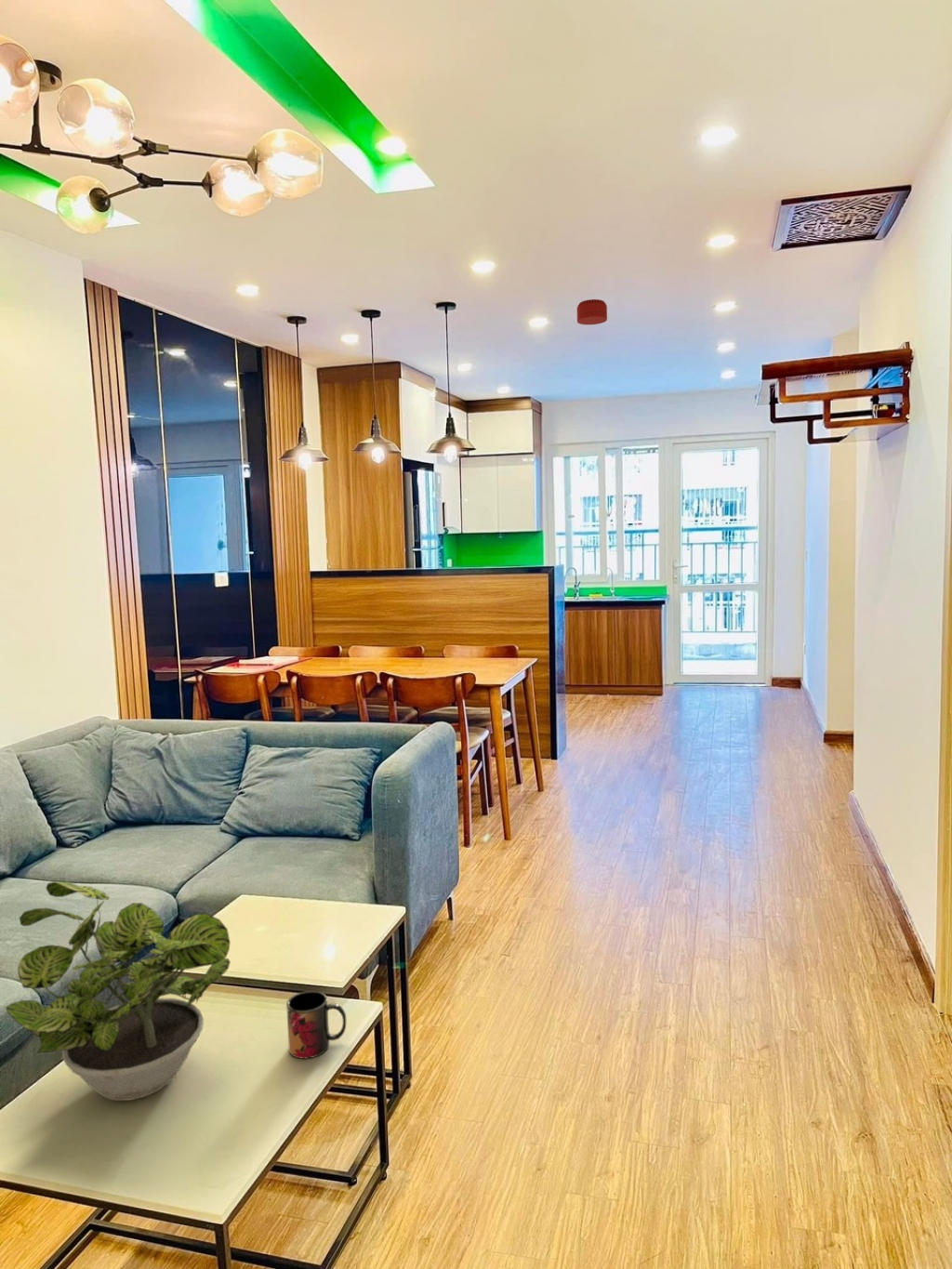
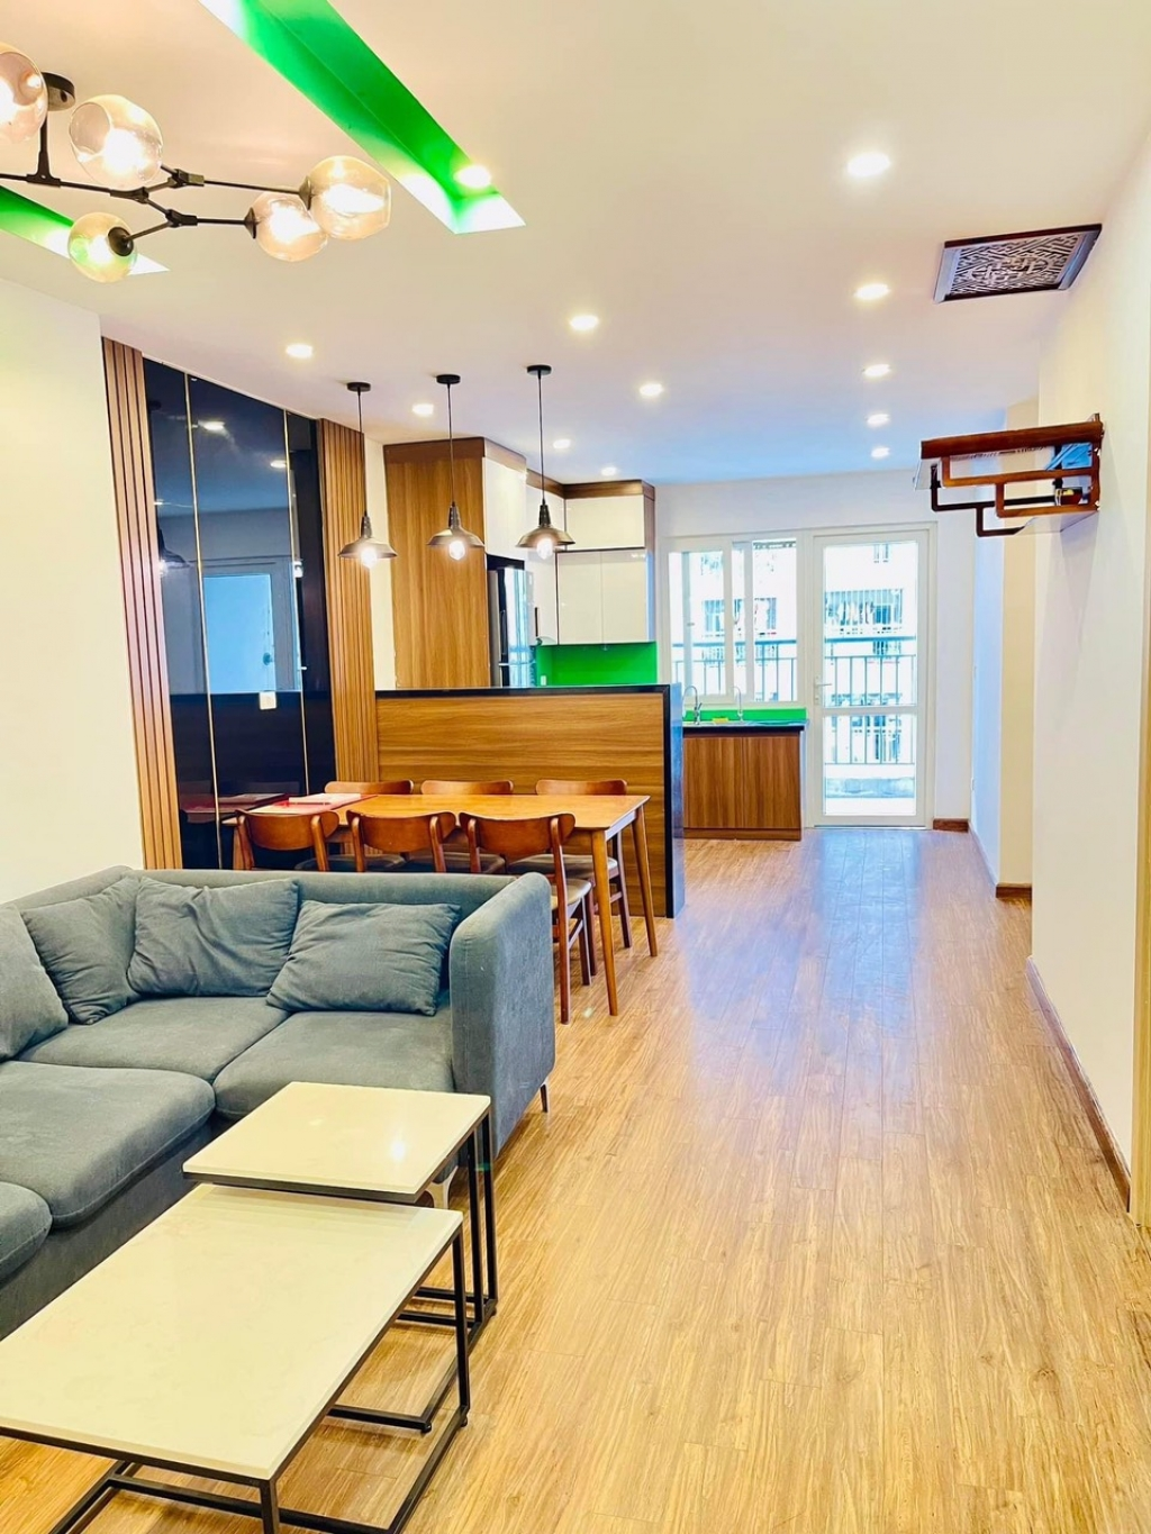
- smoke detector (591, 311)
- mug (317, 1023)
- potted plant (124, 982)
